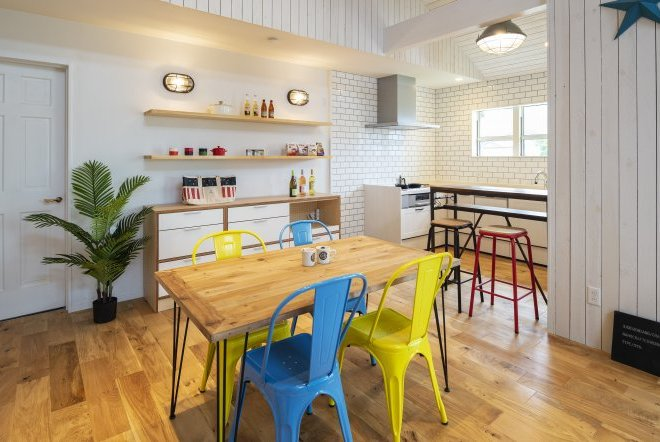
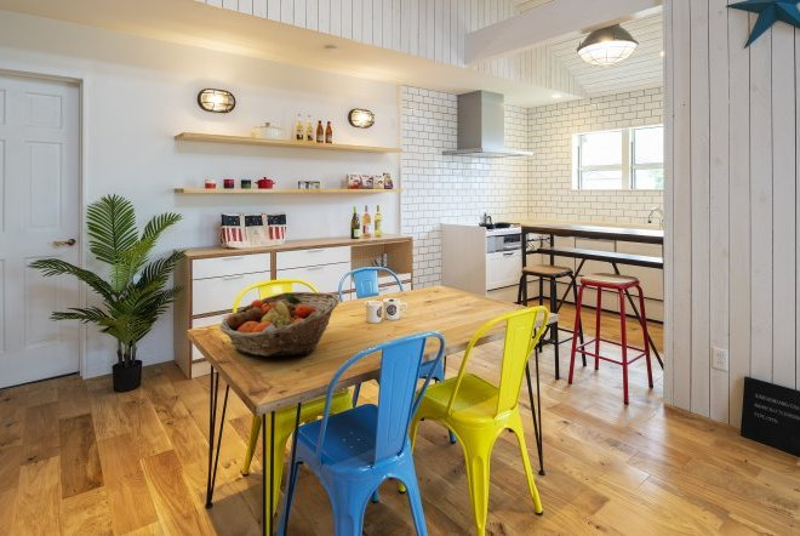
+ fruit basket (280, 320)
